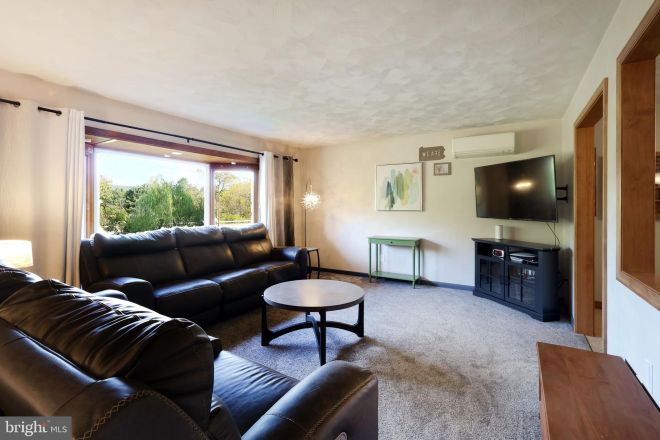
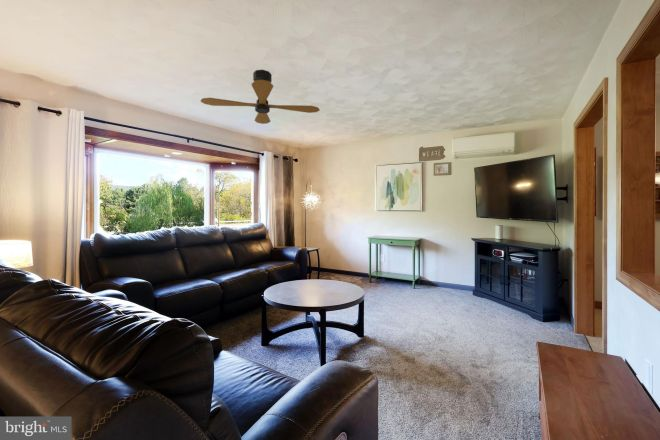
+ ceiling fan (262, 92)
